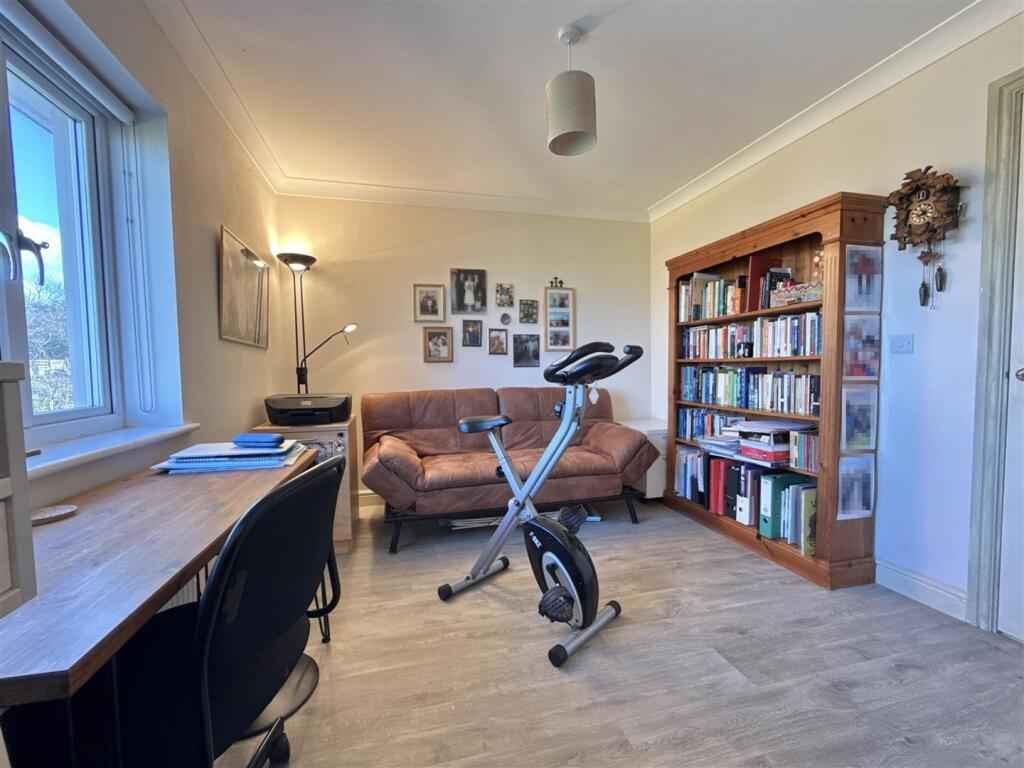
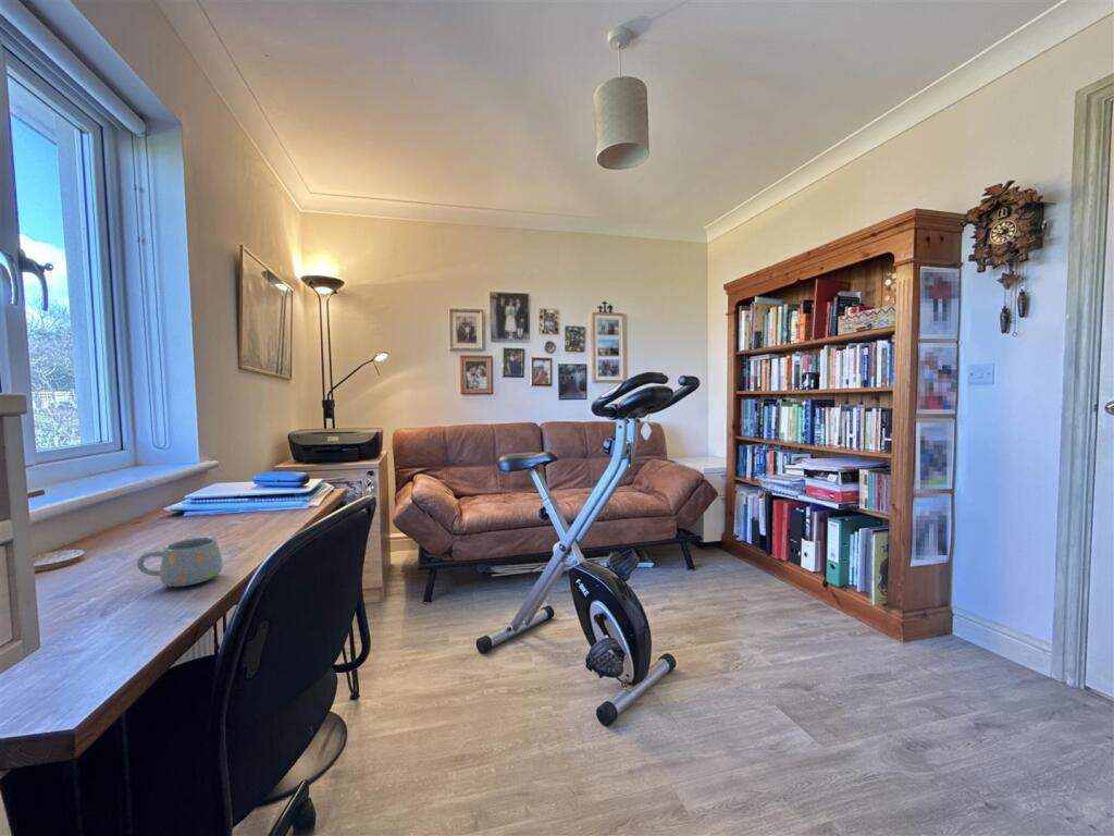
+ mug (181, 563)
